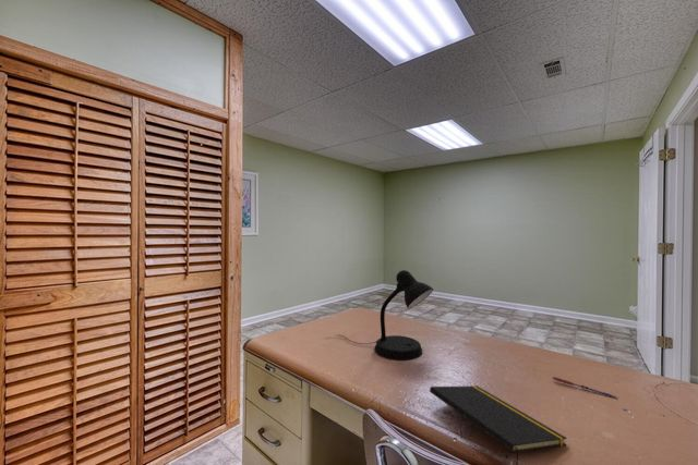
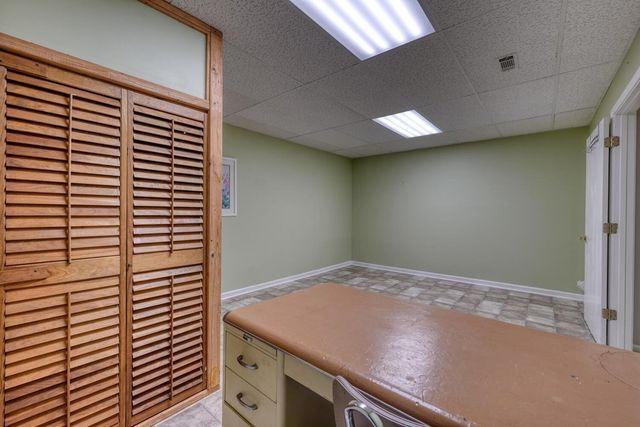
- pen (582, 386)
- desk lamp (381, 308)
- notepad (491, 413)
